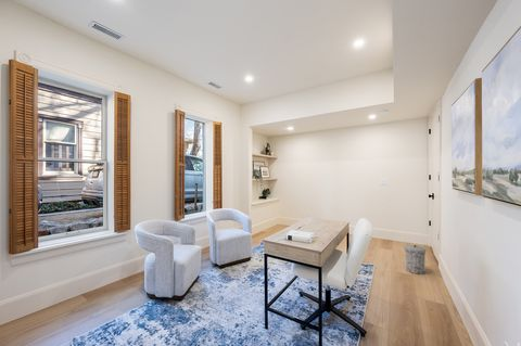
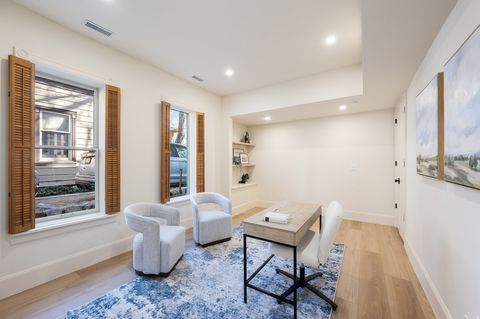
- trash can (415, 258)
